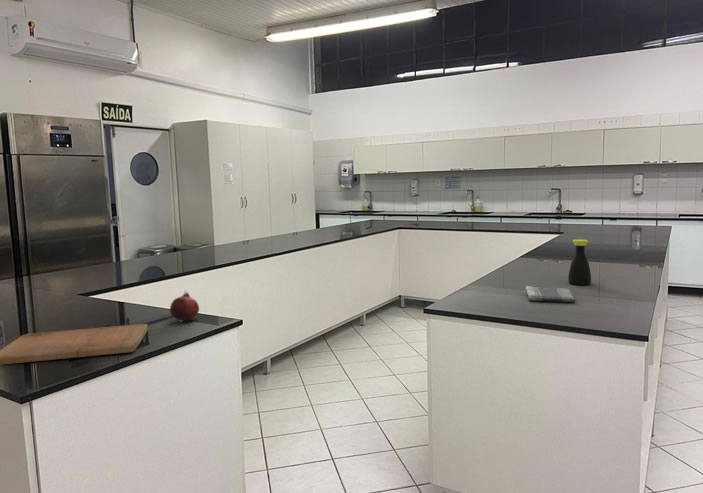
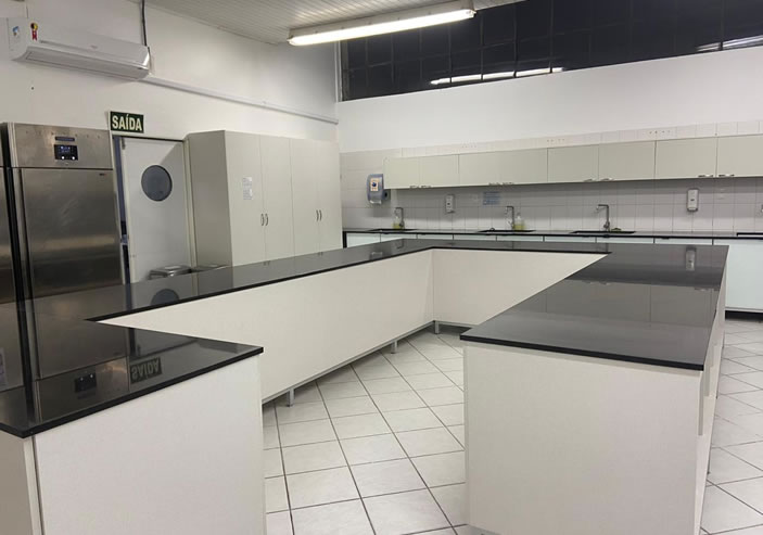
- fruit (184, 305)
- bottle (579, 261)
- dish towel (549, 293)
- cutting board (76, 342)
